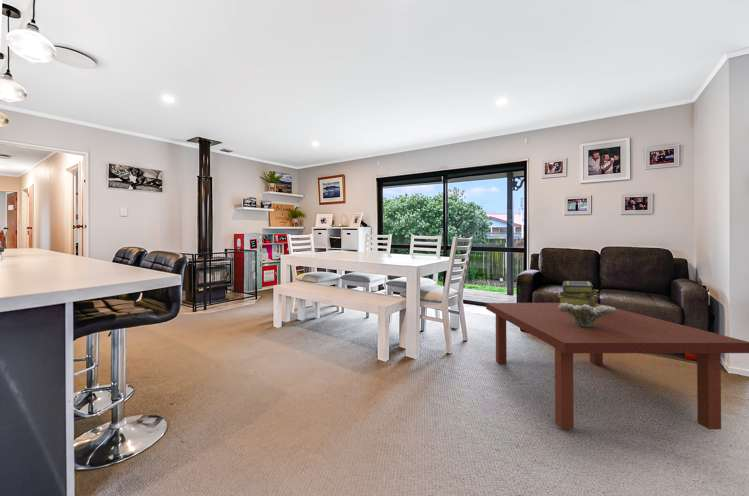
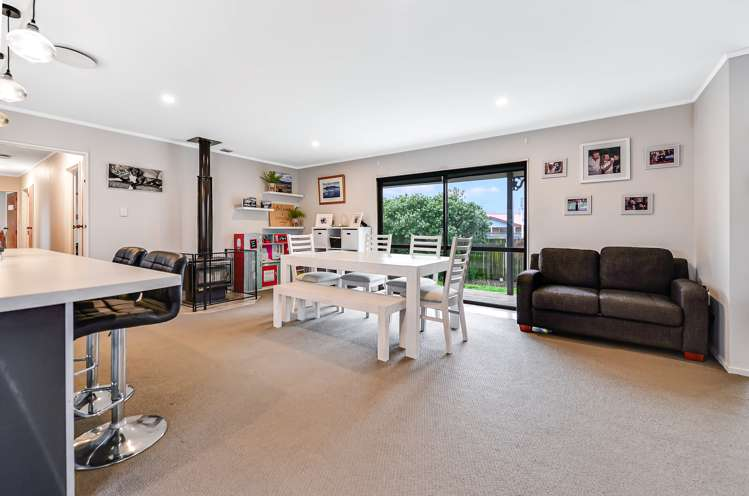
- coffee table (583, 352)
- stack of books (578, 295)
- decorative bowl (586, 313)
